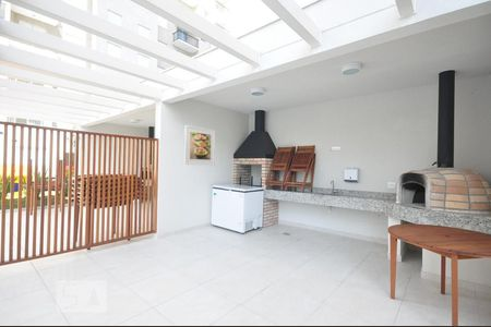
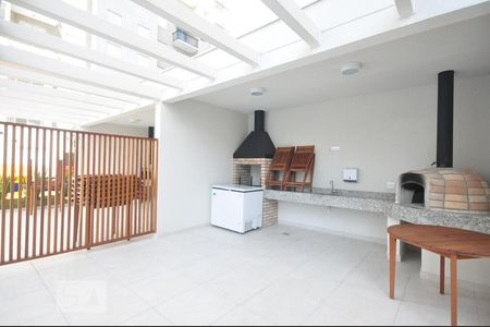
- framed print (200, 146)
